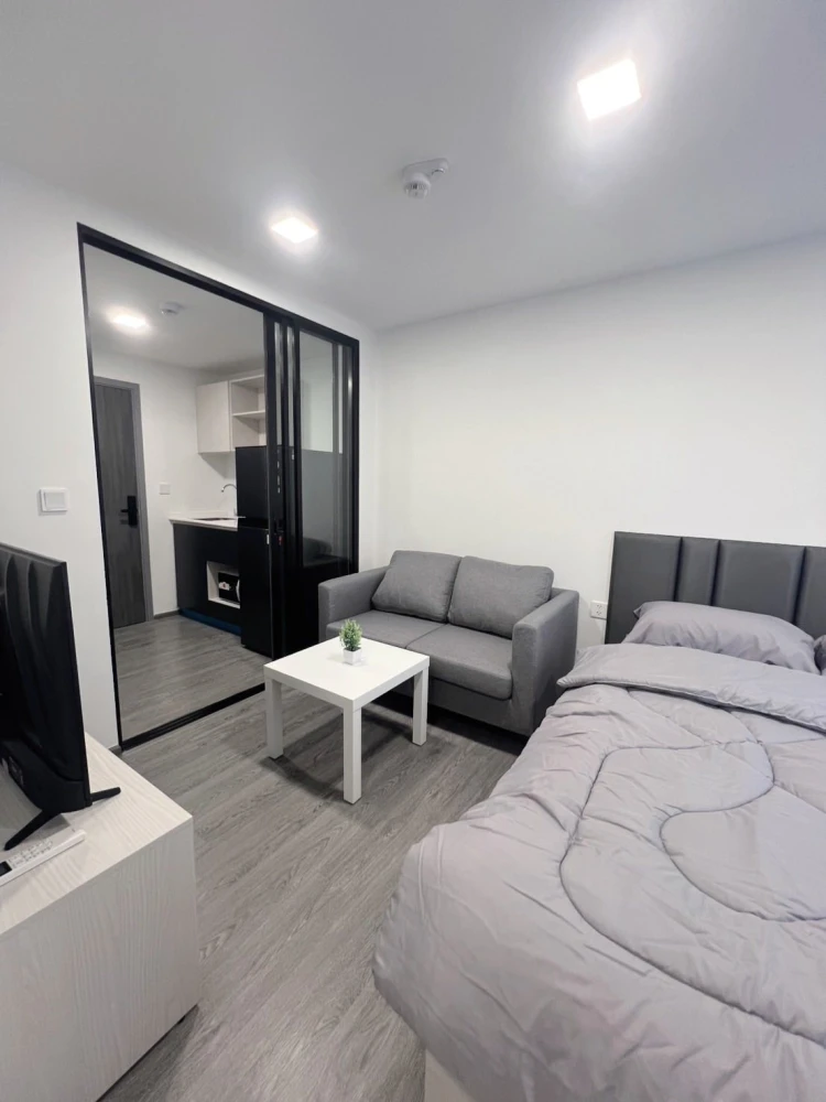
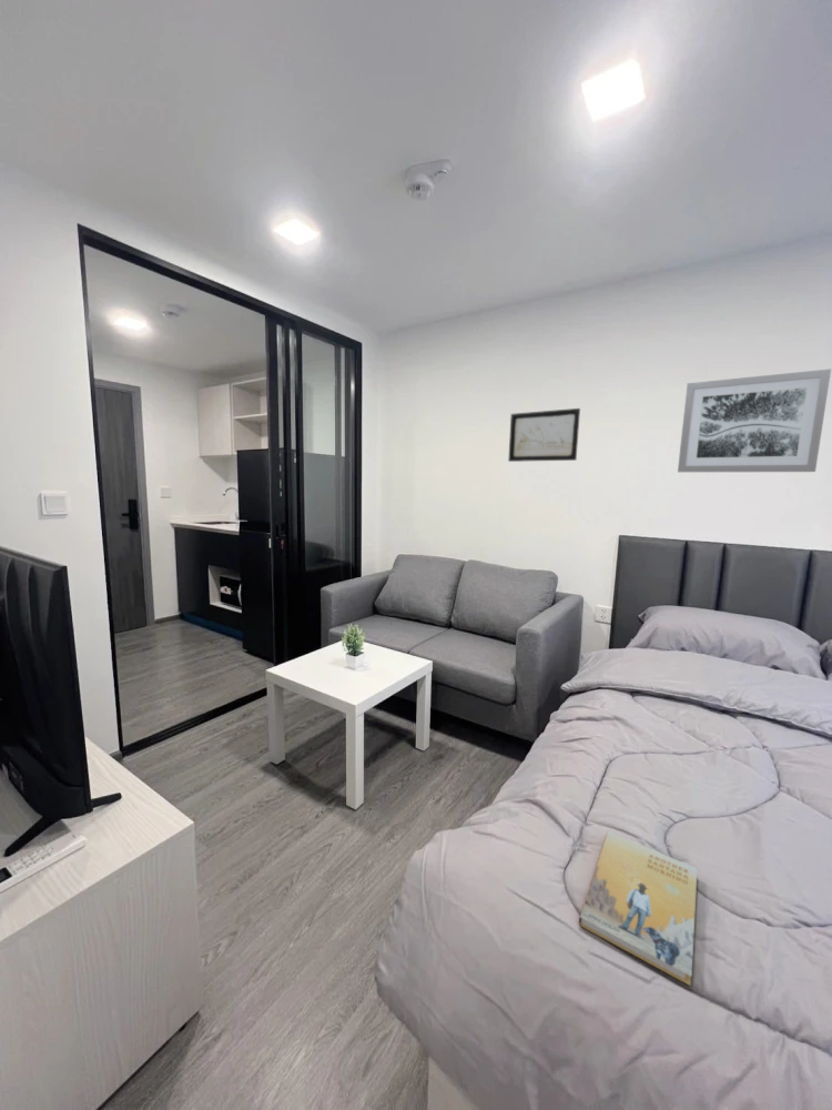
+ wall art (747, 425)
+ book (641, 895)
+ wall art (542, 436)
